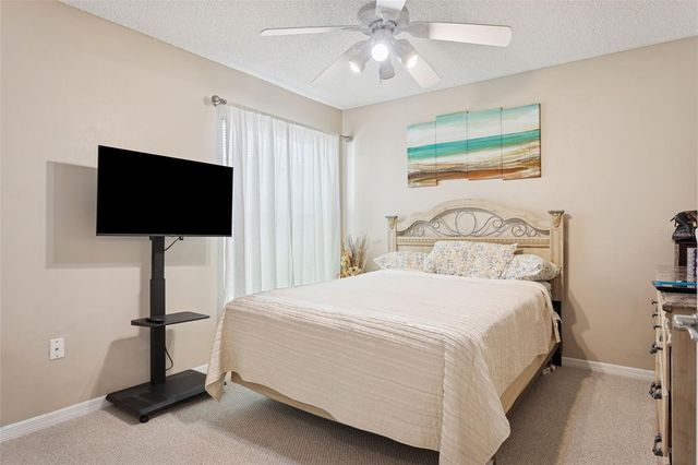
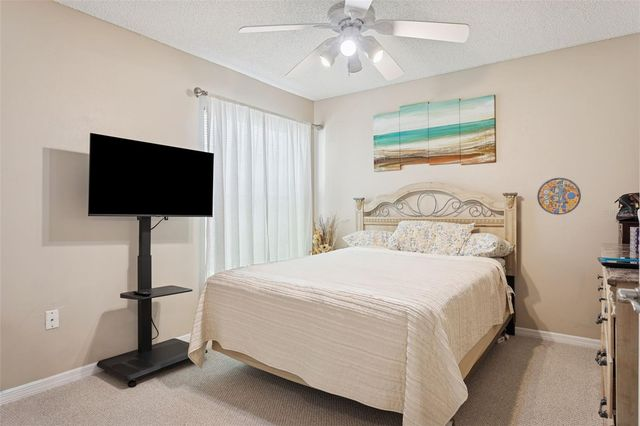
+ manhole cover (558, 196)
